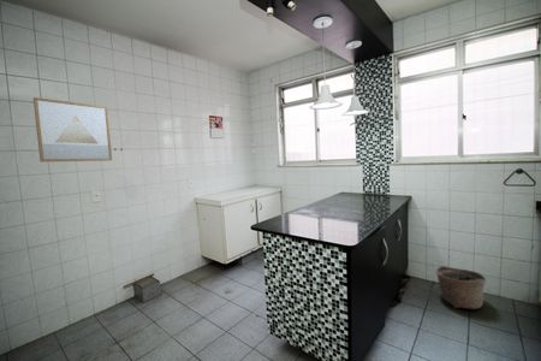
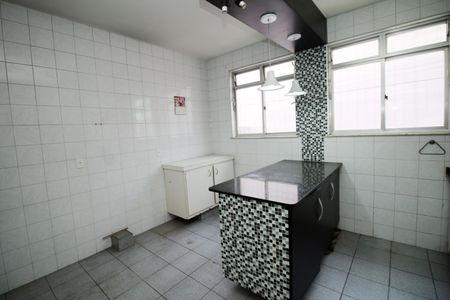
- basket (459, 285)
- wall art (76, 131)
